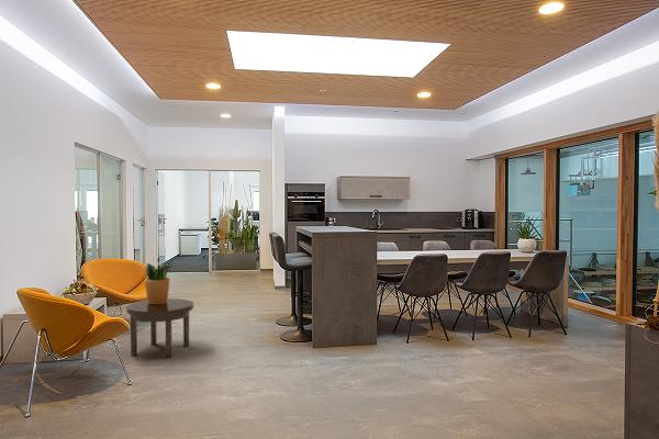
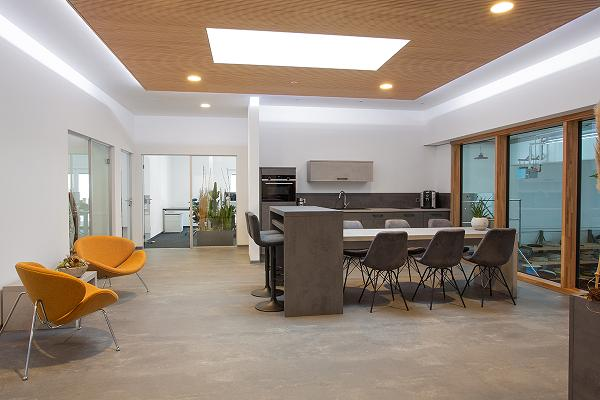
- side table (156, 327)
- potted plant (158, 281)
